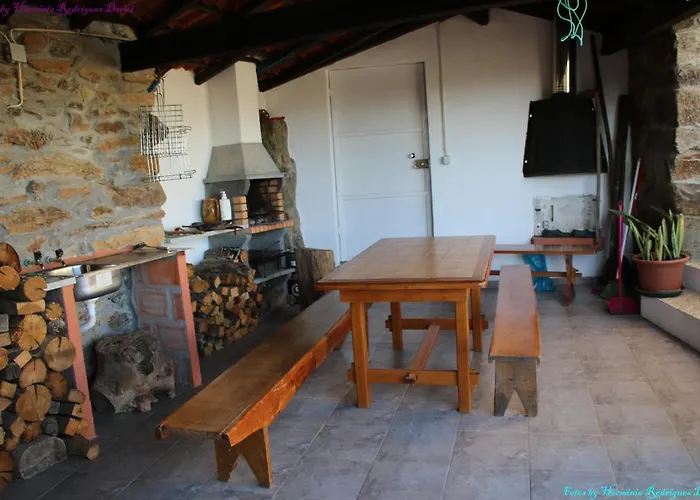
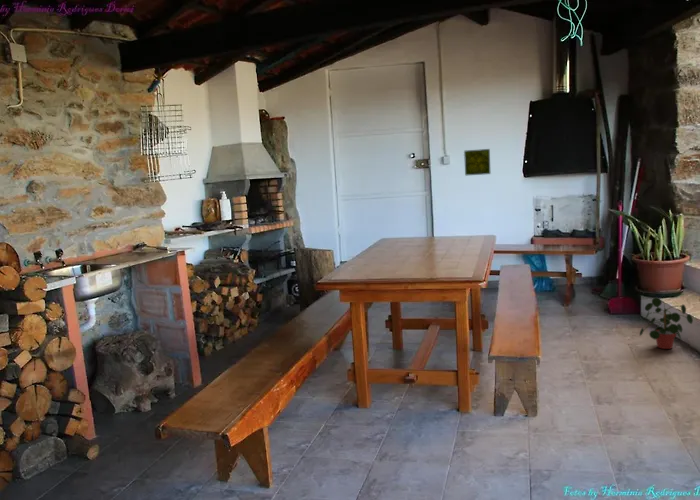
+ potted plant (665, 322)
+ decorative tile (477, 162)
